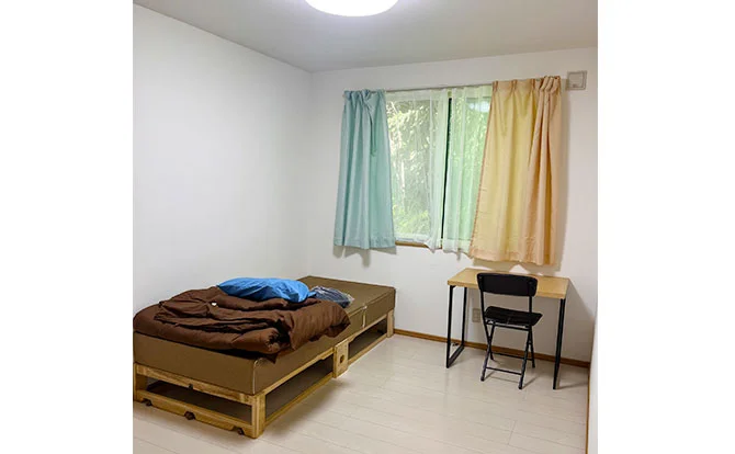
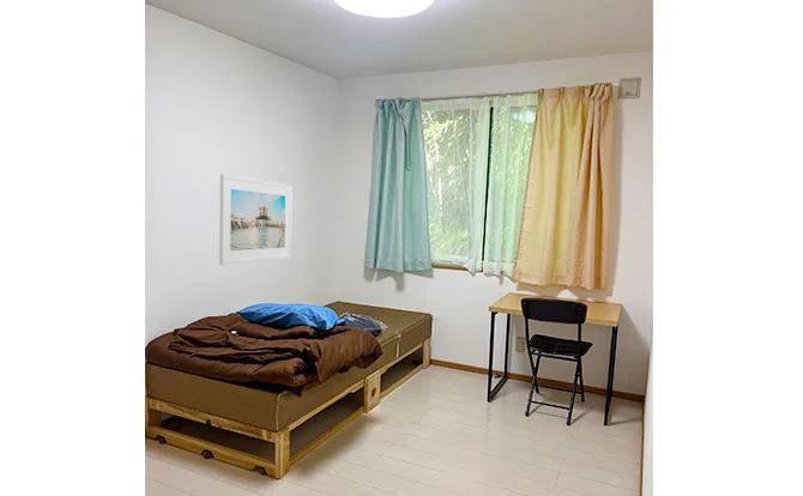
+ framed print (259, 220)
